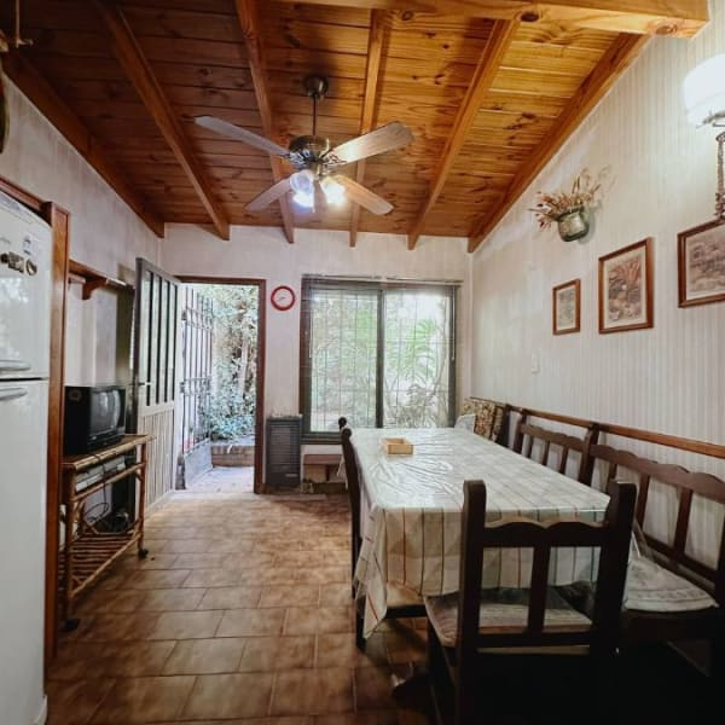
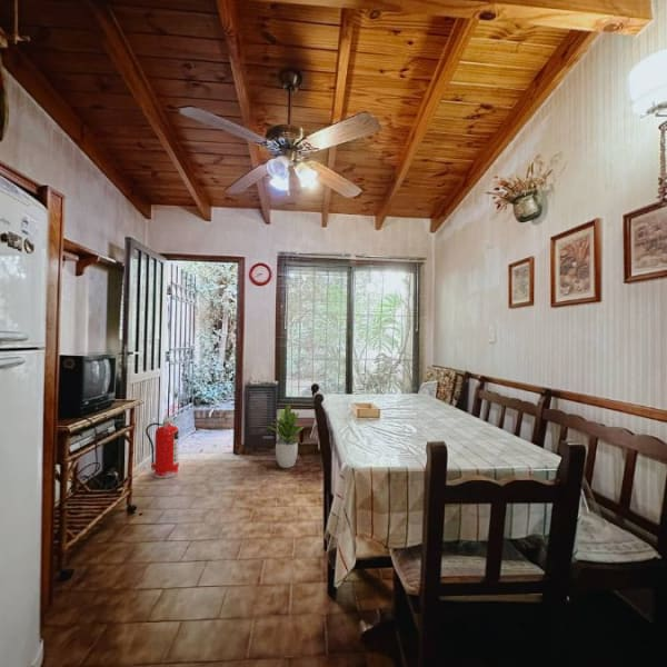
+ fire extinguisher (162, 446)
+ potted plant (286, 434)
